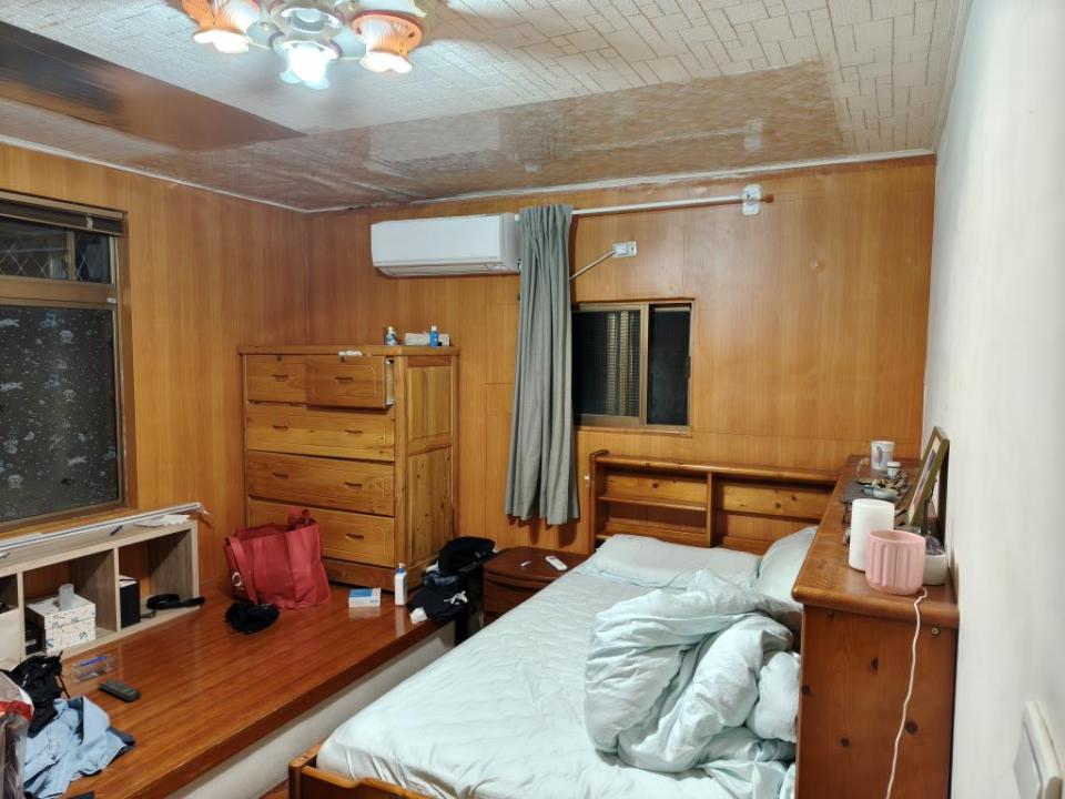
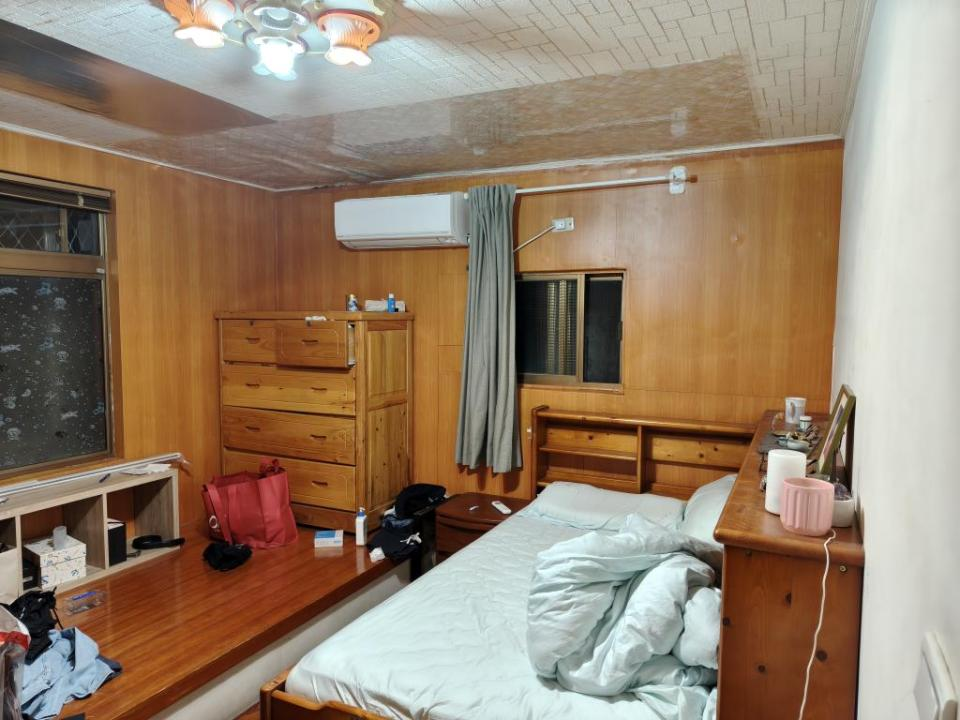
- remote control (119, 689)
